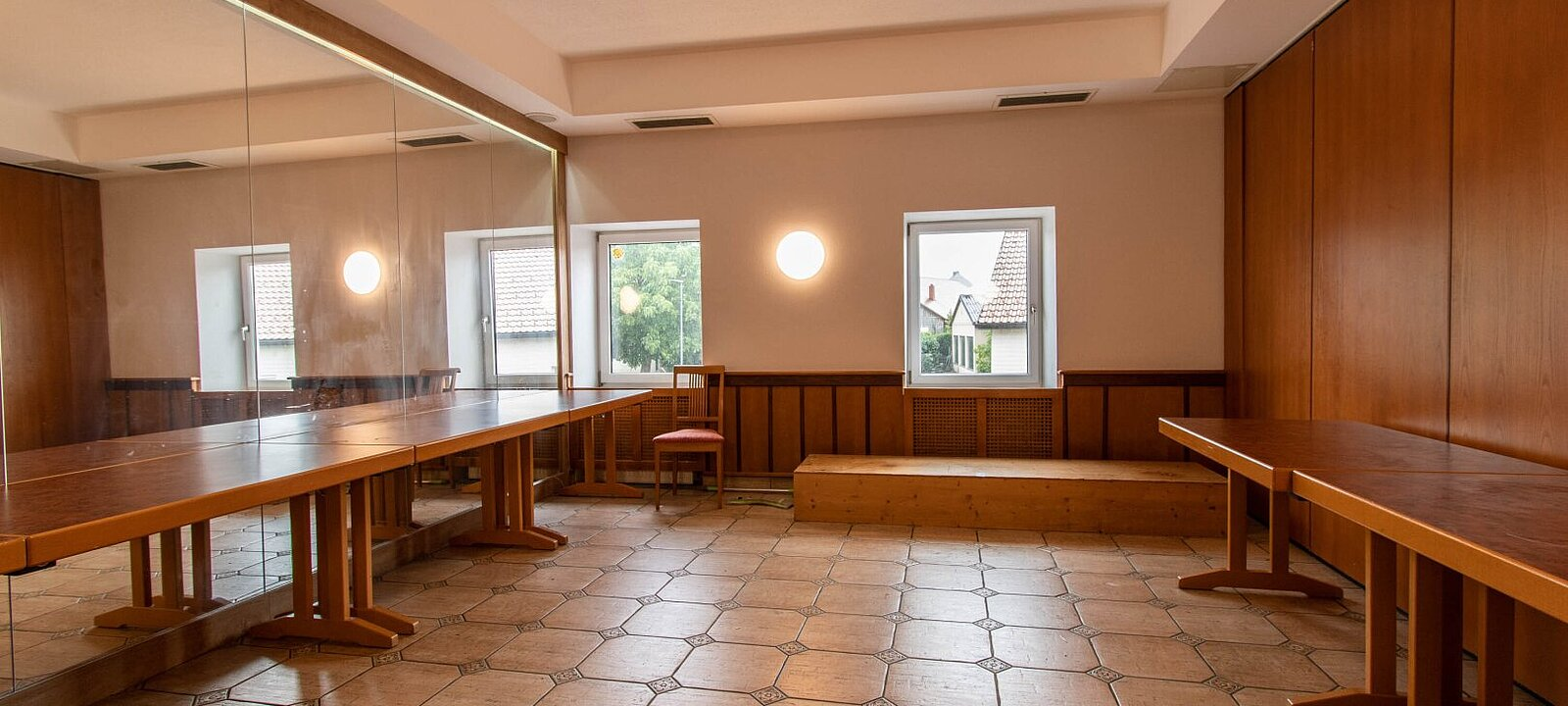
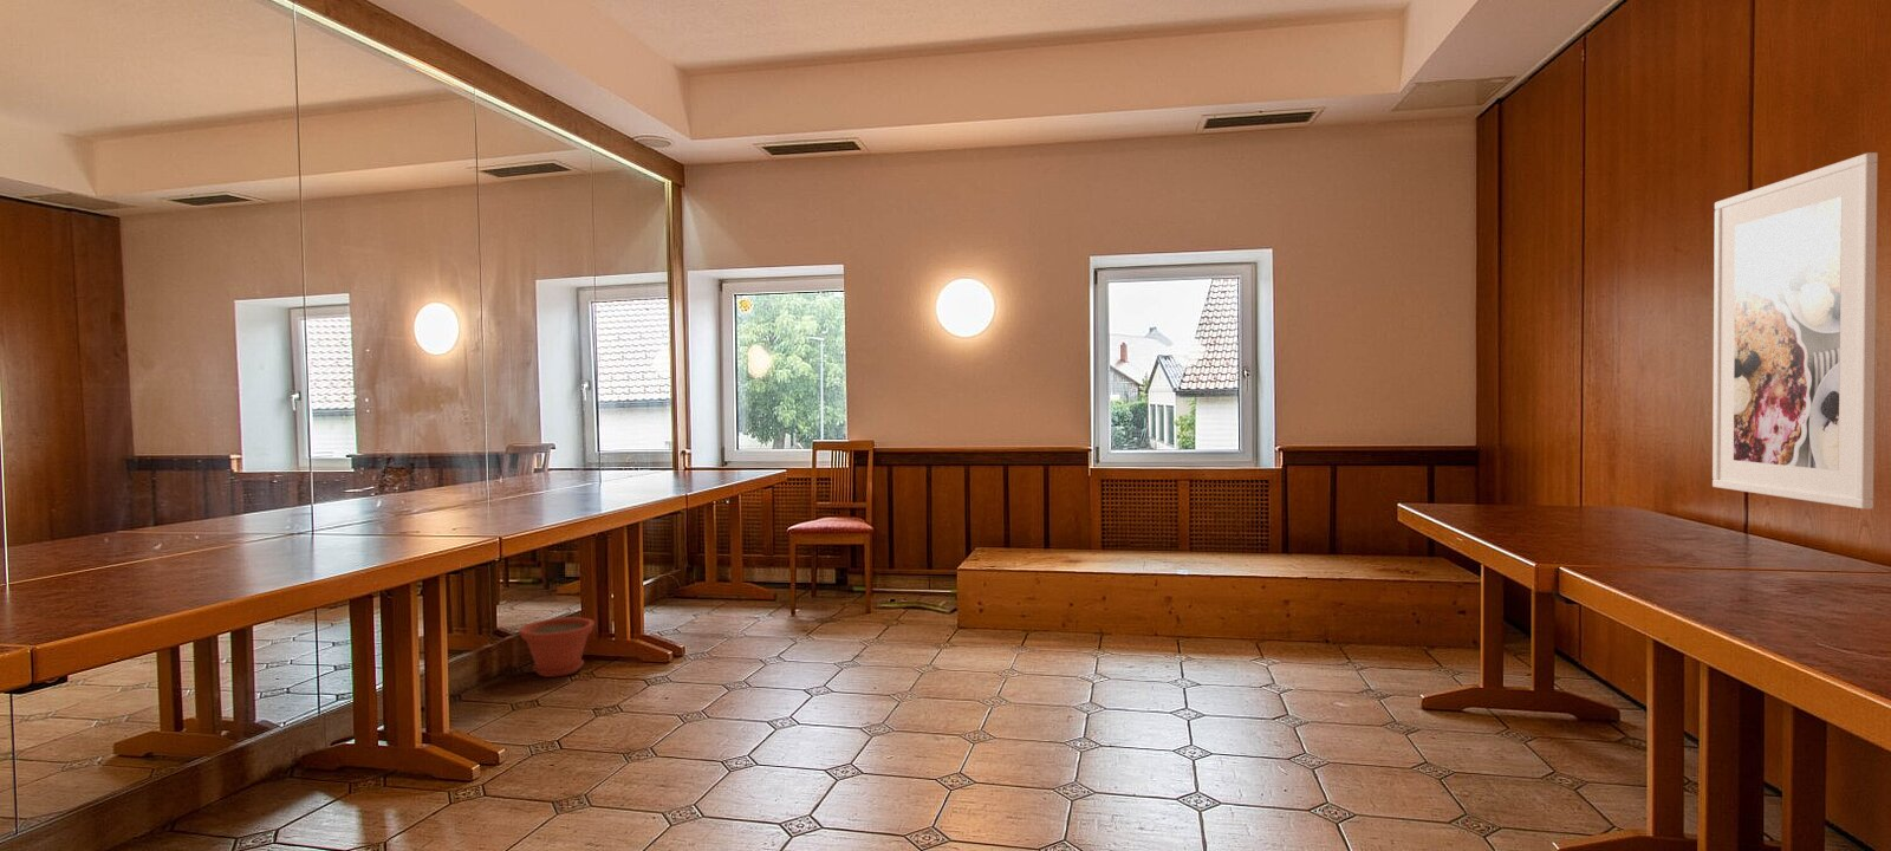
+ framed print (1785, 338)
+ plant pot (558, 647)
